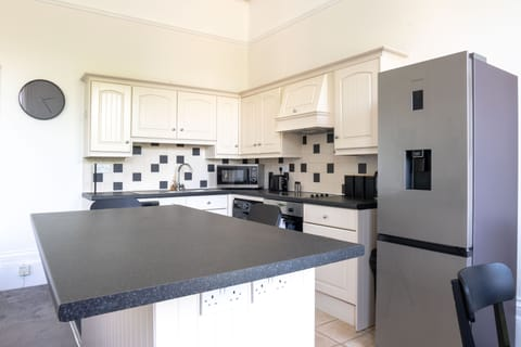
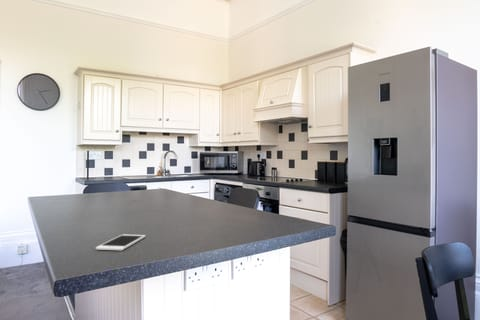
+ cell phone (122, 241)
